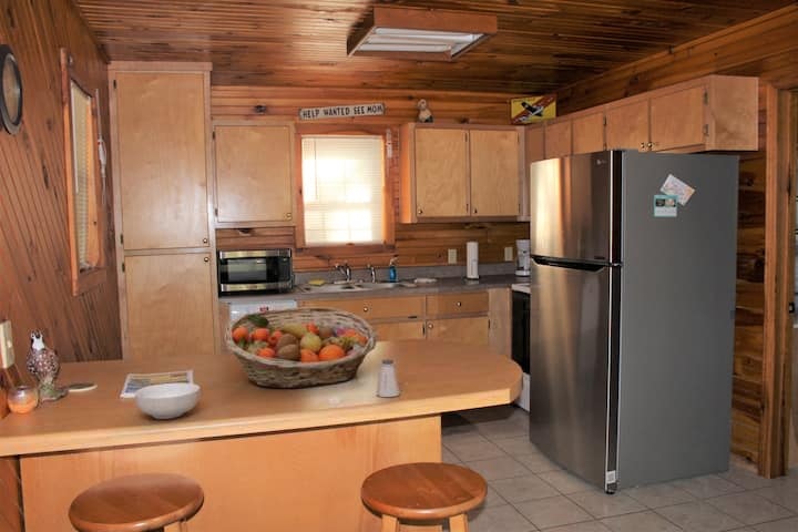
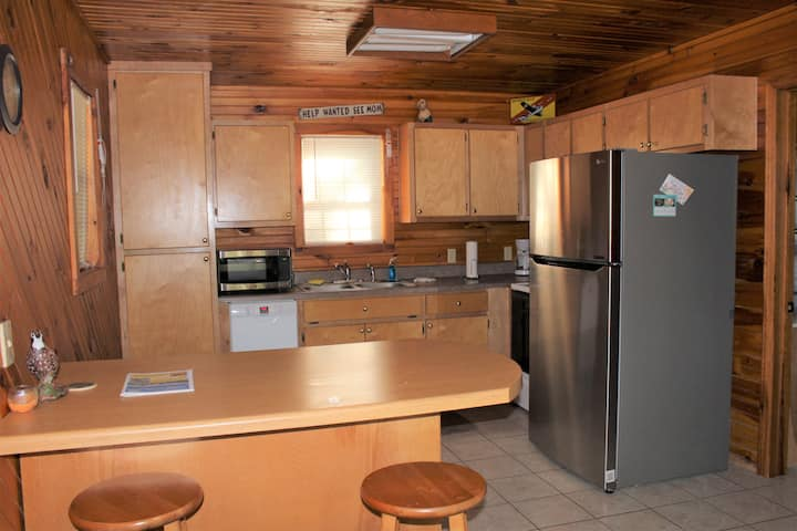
- fruit basket (301, 345)
- saltshaker (388, 377)
- cereal bowl (167, 401)
